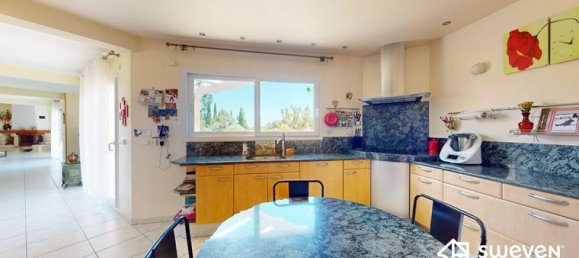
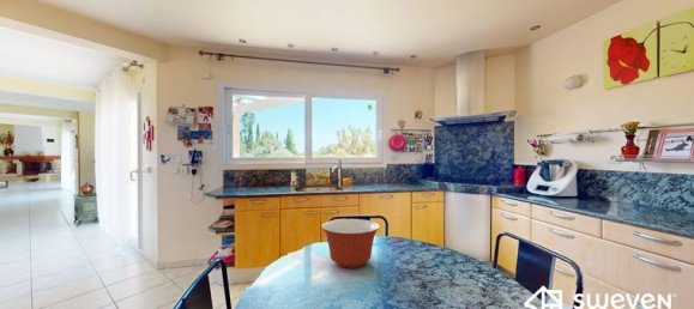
+ mixing bowl (350, 243)
